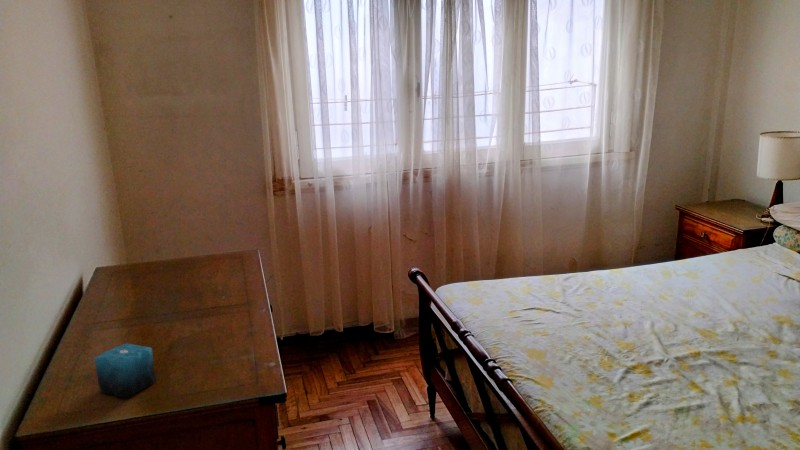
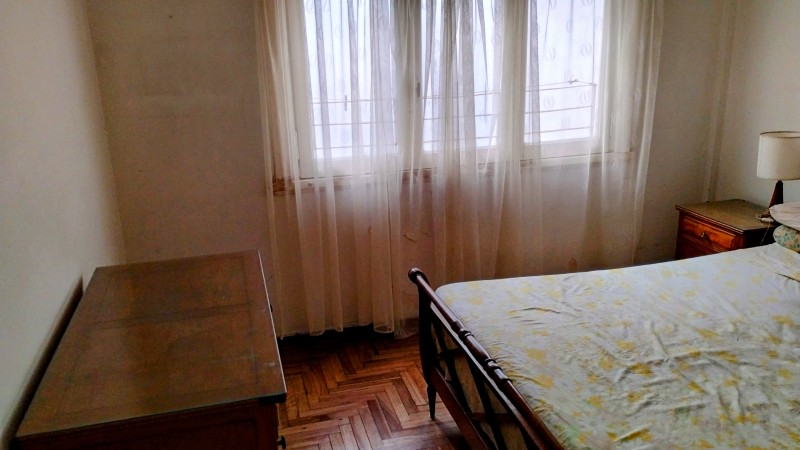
- candle (125, 362)
